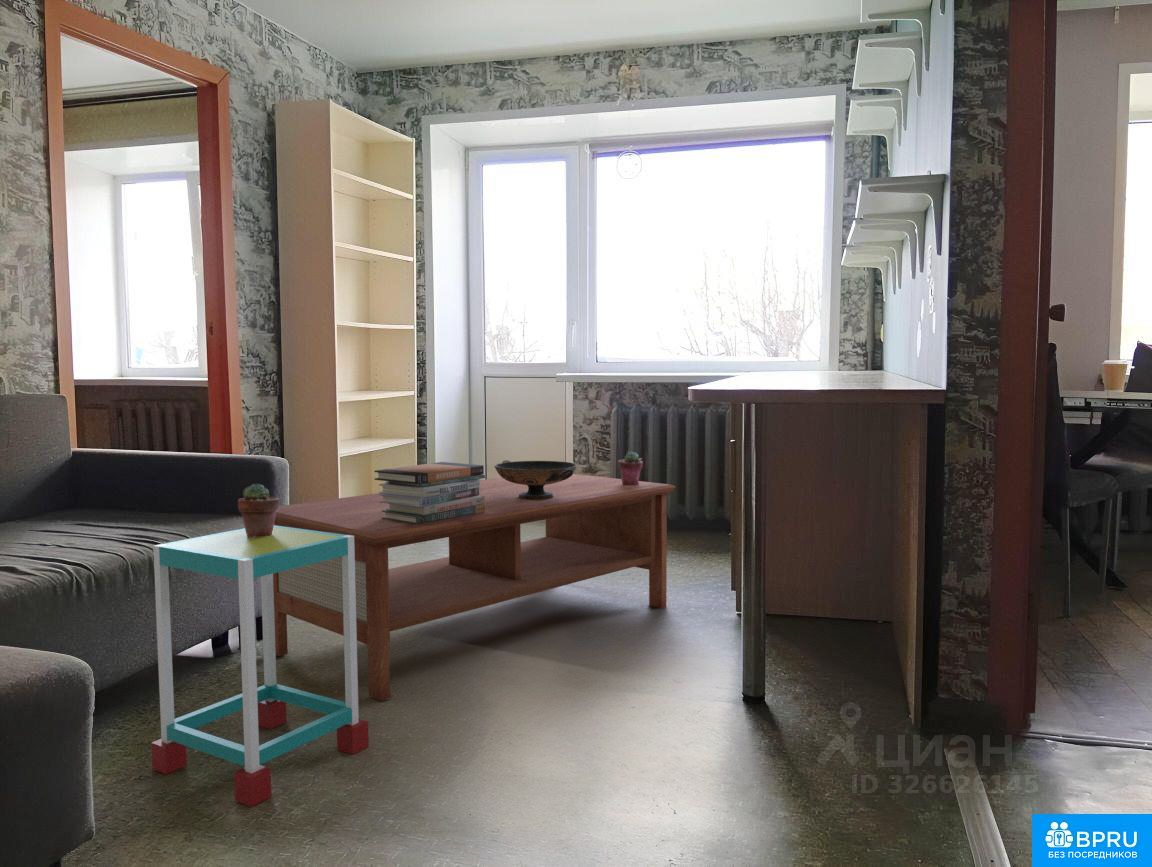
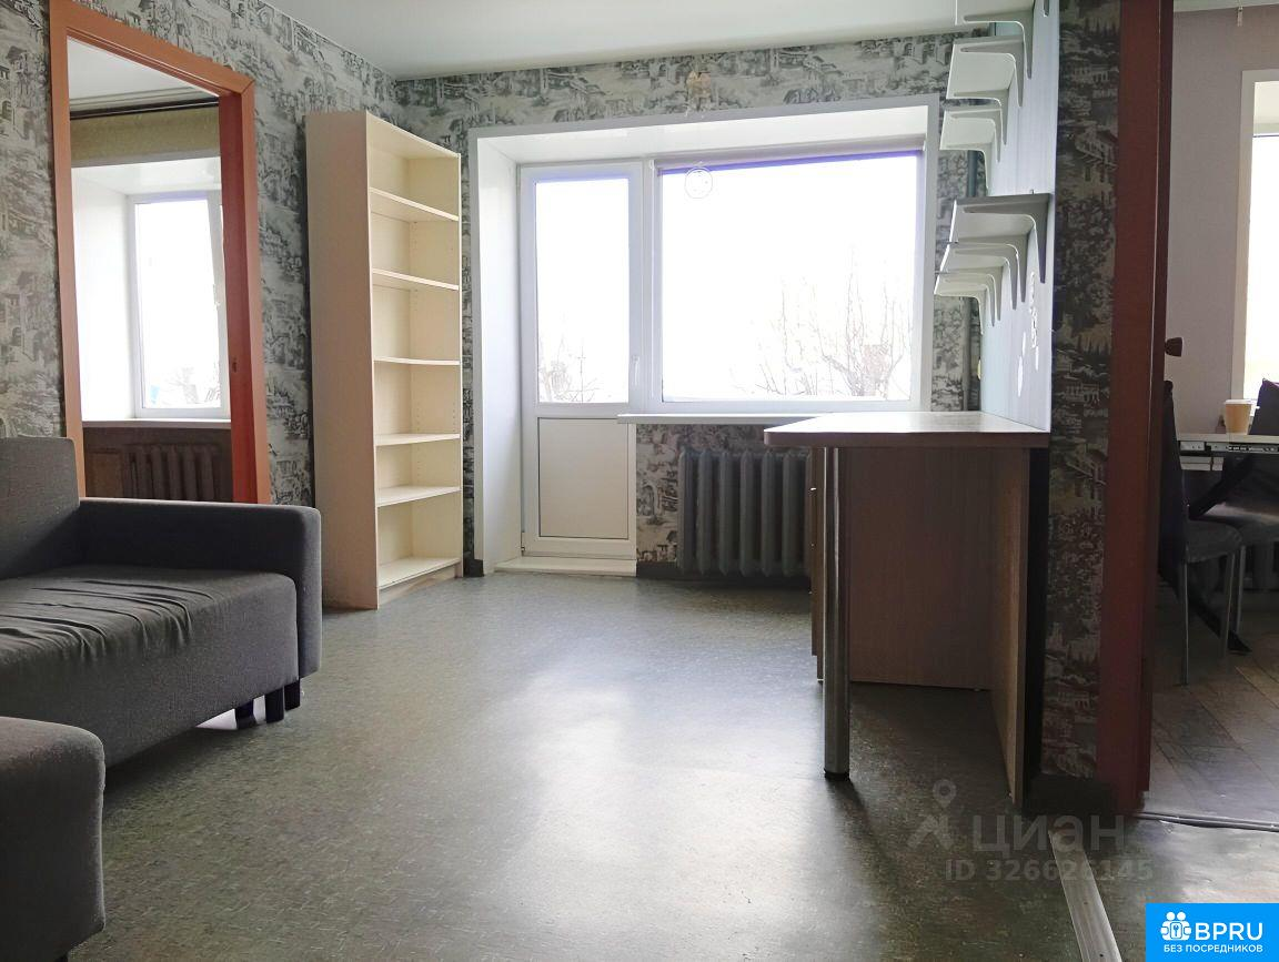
- decorative bowl (536, 480)
- potted succulent (630, 467)
- potted succulent (258, 508)
- coffee table (483, 561)
- book stack (431, 491)
- side table (263, 650)
